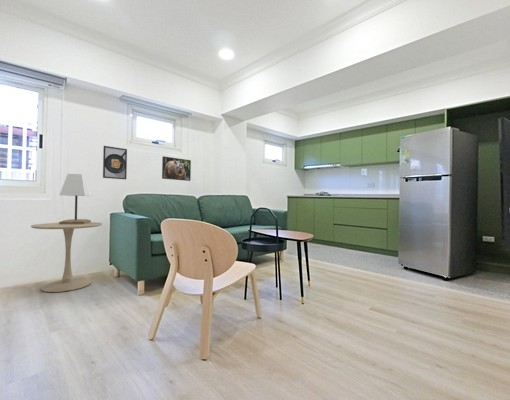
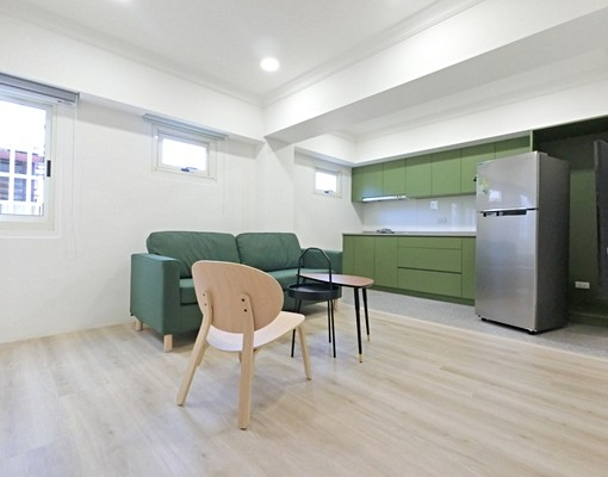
- lamp (76, 198)
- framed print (115, 163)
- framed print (177, 169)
- side table (68, 254)
